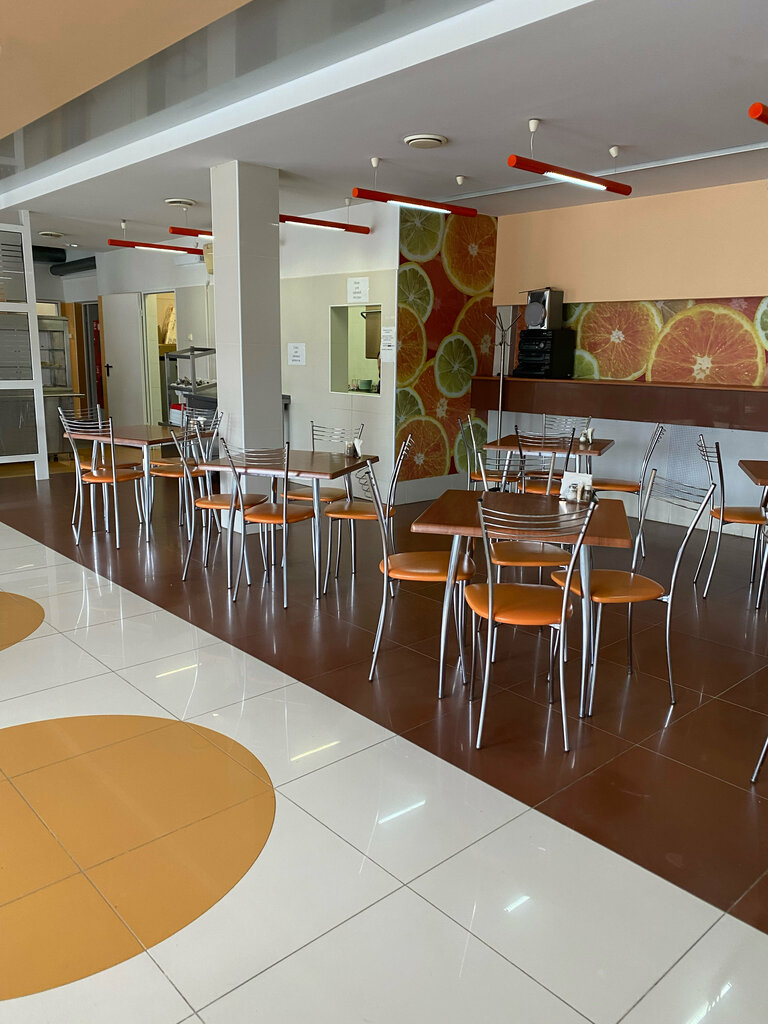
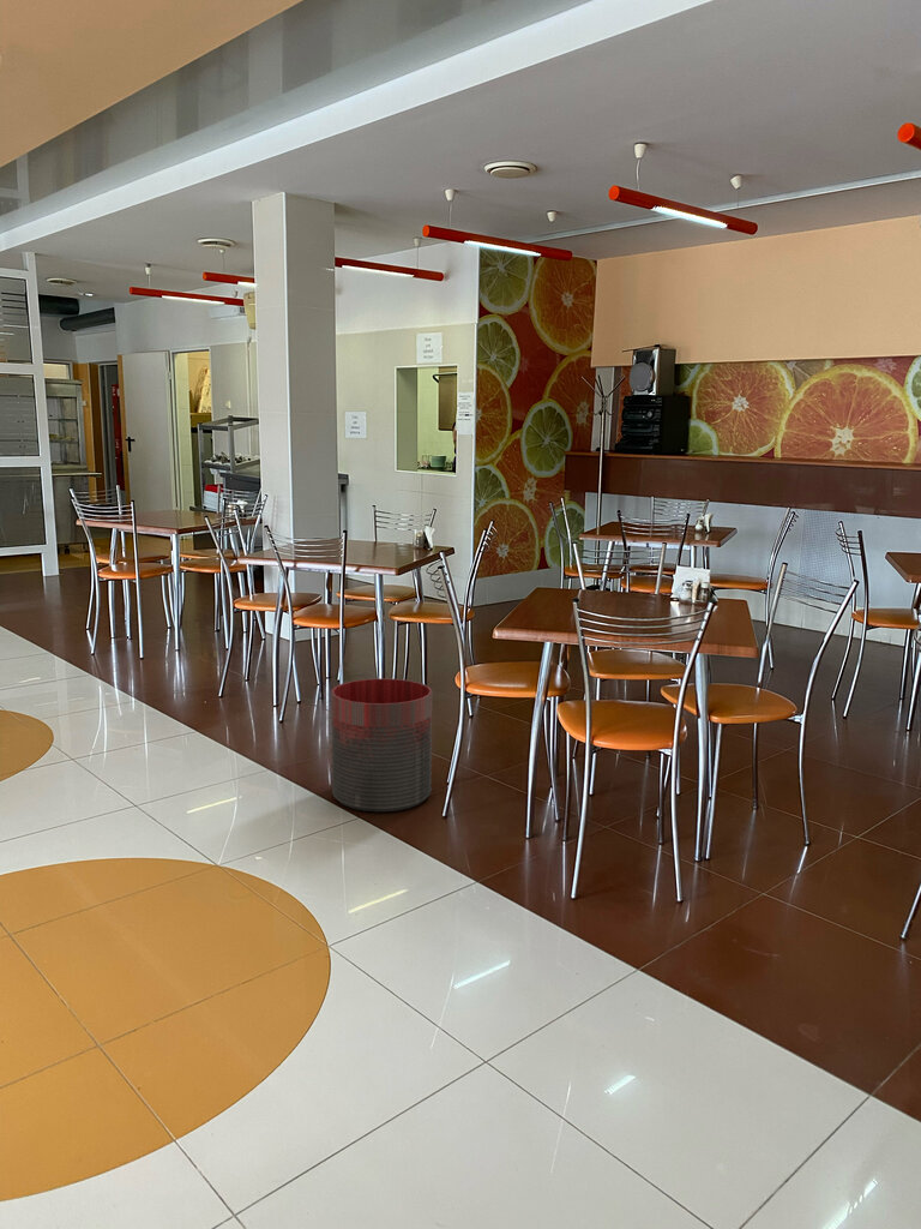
+ trash can (381, 743)
